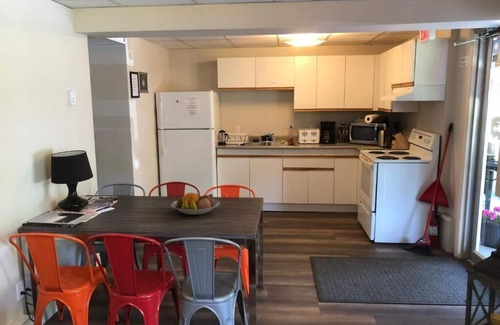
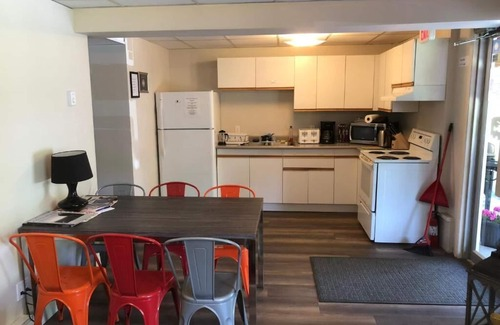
- fruit bowl (195, 201)
